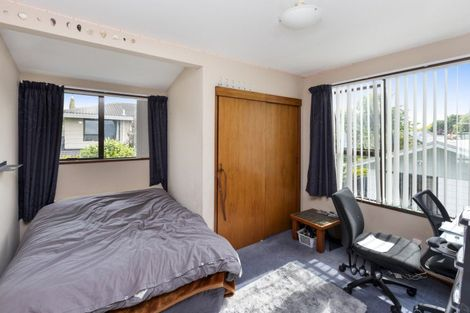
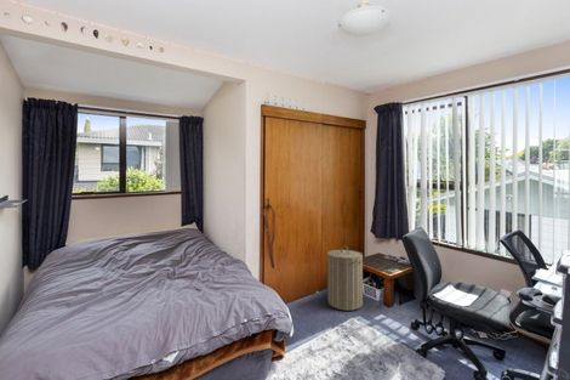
+ laundry hamper (344, 273)
